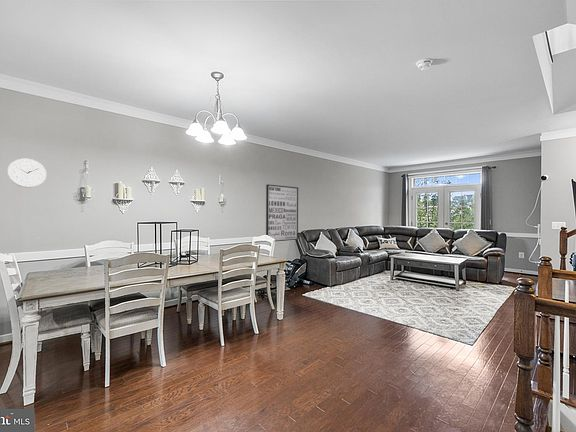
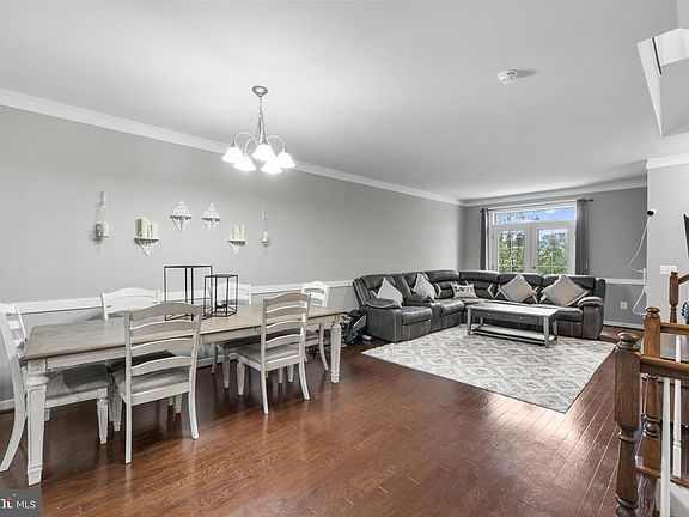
- wall clock (27, 173)
- wall art (282, 213)
